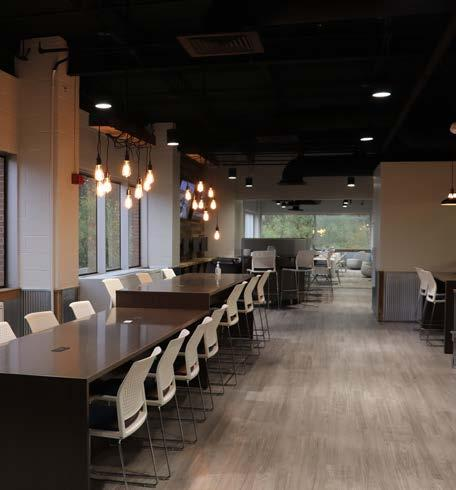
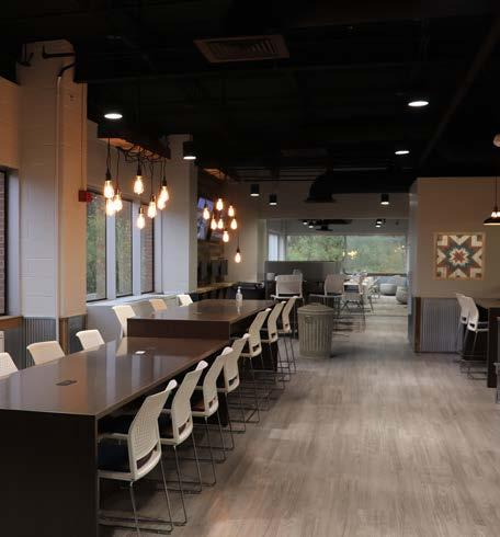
+ wall art (458, 255)
+ trash can (315, 329)
